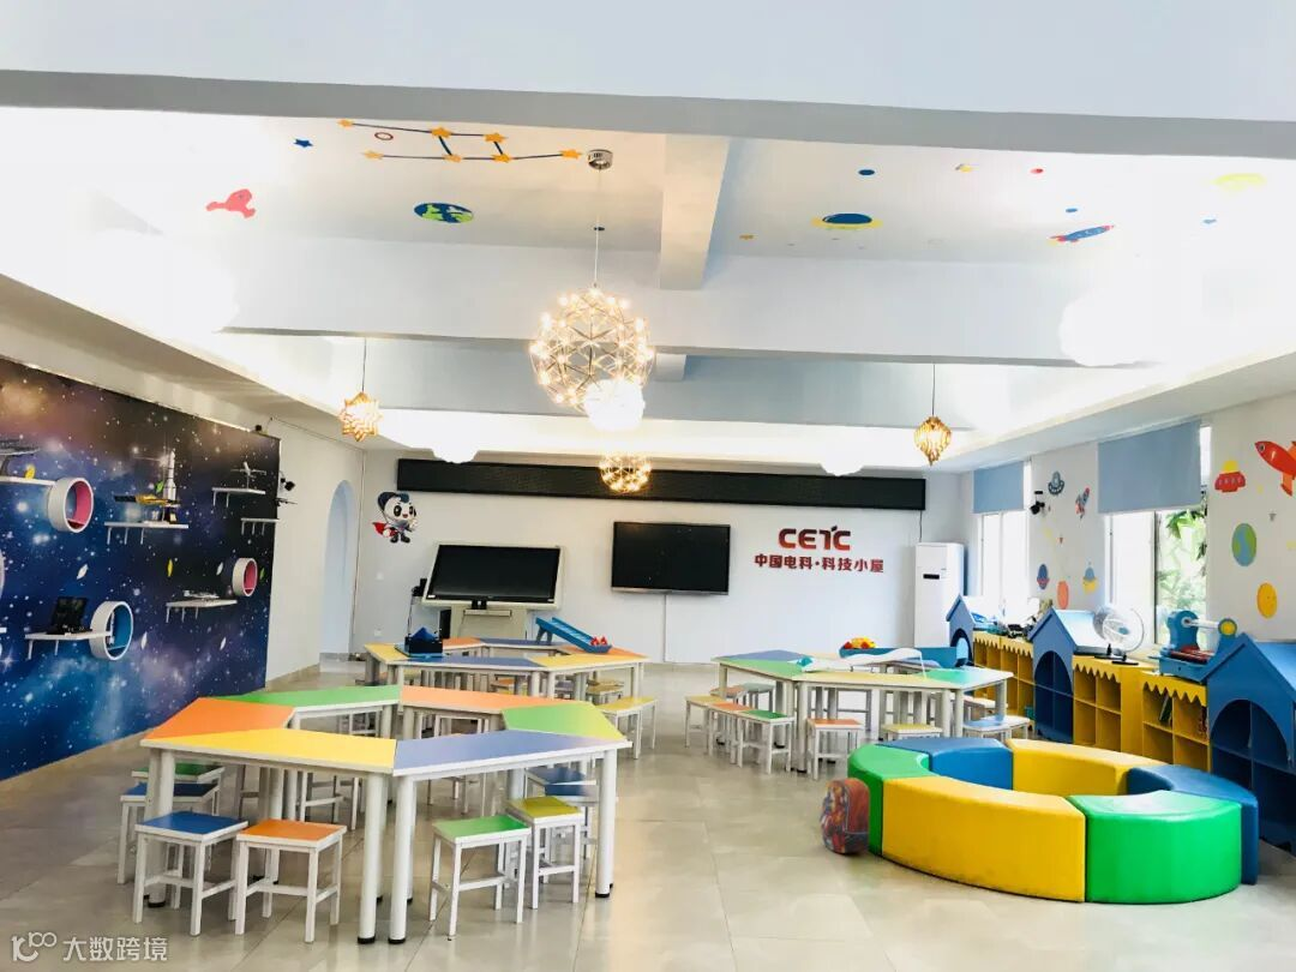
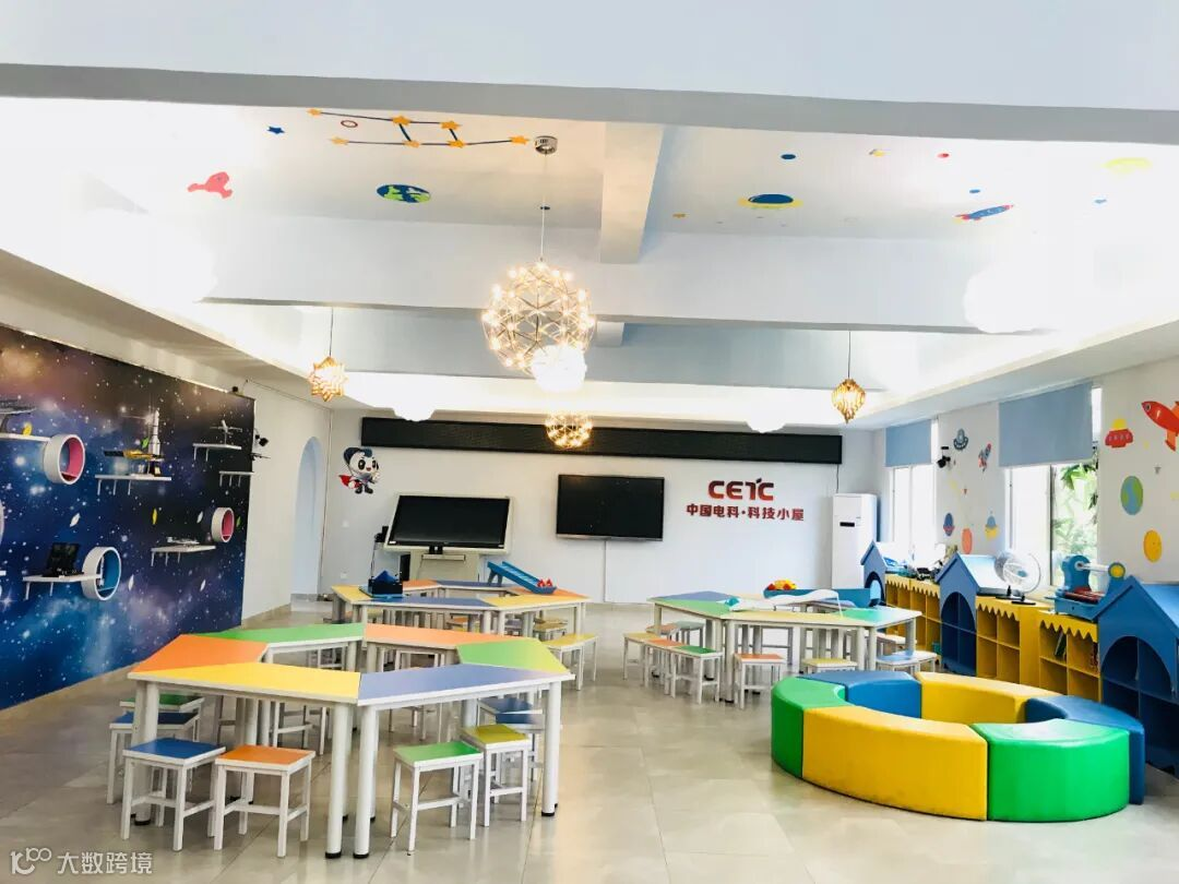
- backpack (846, 810)
